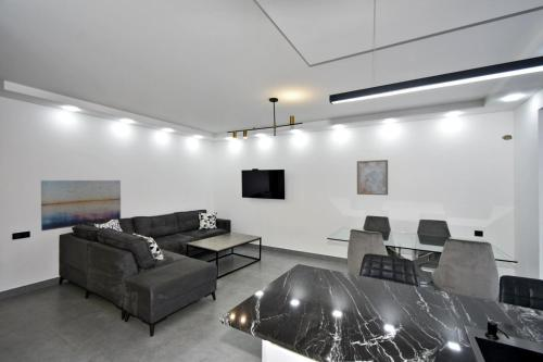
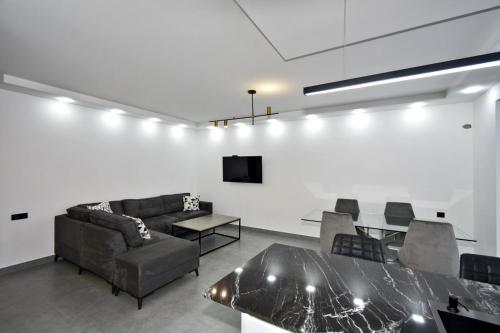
- wall art (371, 177)
- wall art (85, 202)
